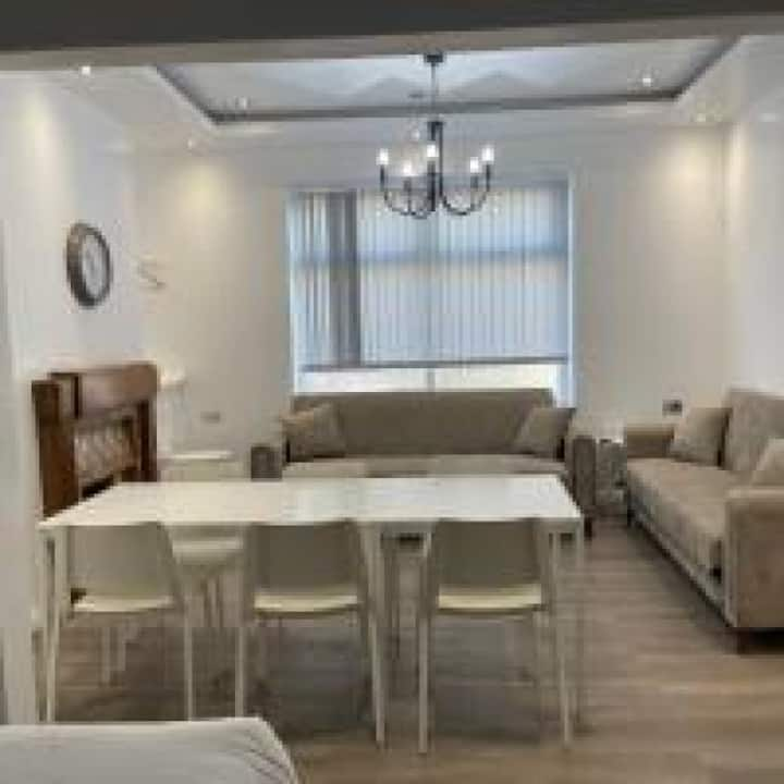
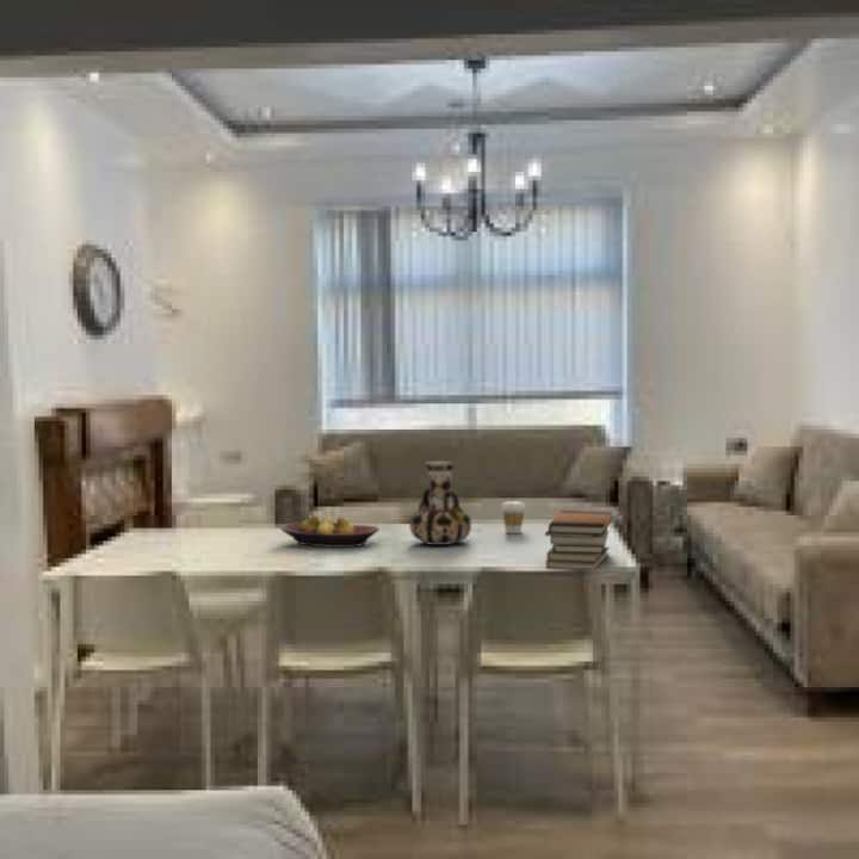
+ coffee cup (513, 517)
+ fruit bowl (329, 529)
+ vase (439, 502)
+ book stack (580, 539)
